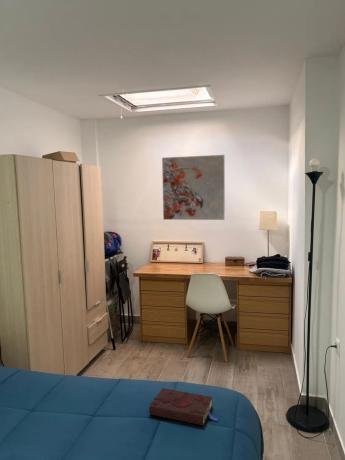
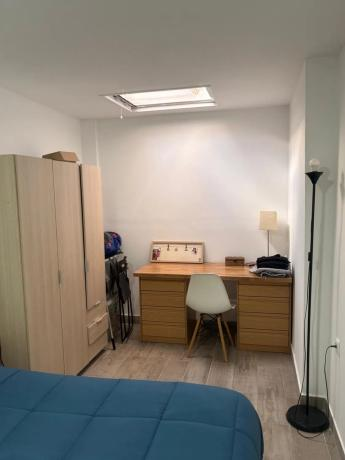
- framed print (193, 188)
- book (186, 406)
